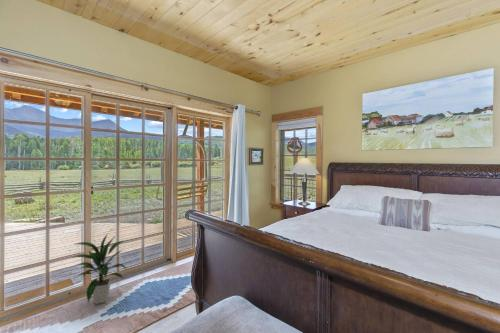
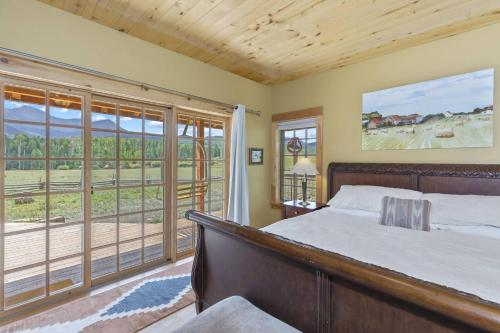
- indoor plant (99, 268)
